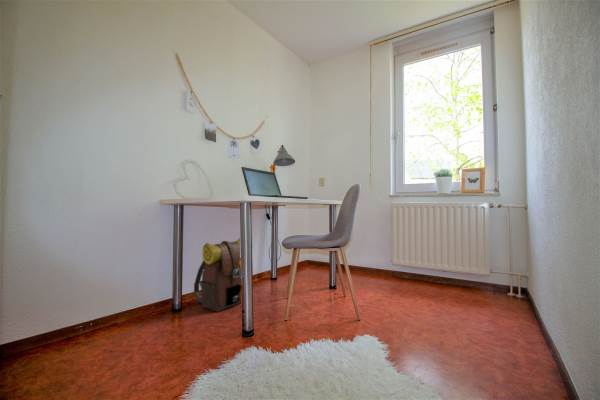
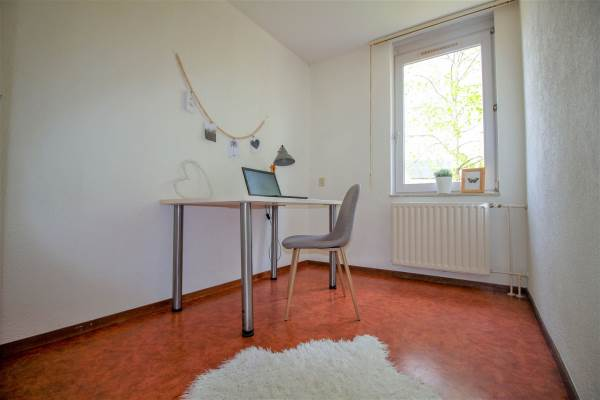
- backpack (219, 271)
